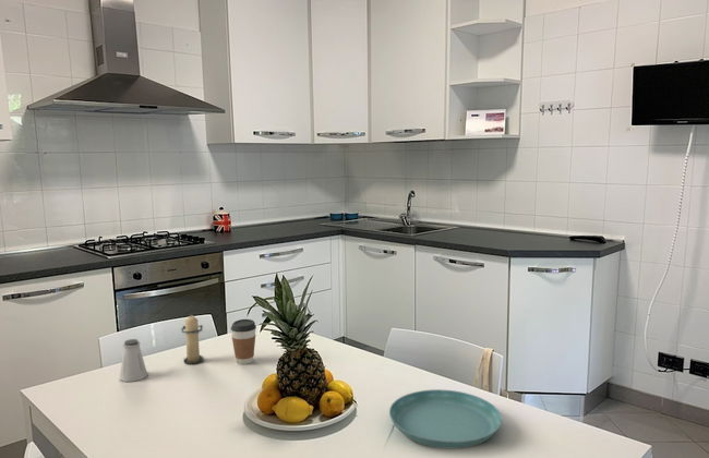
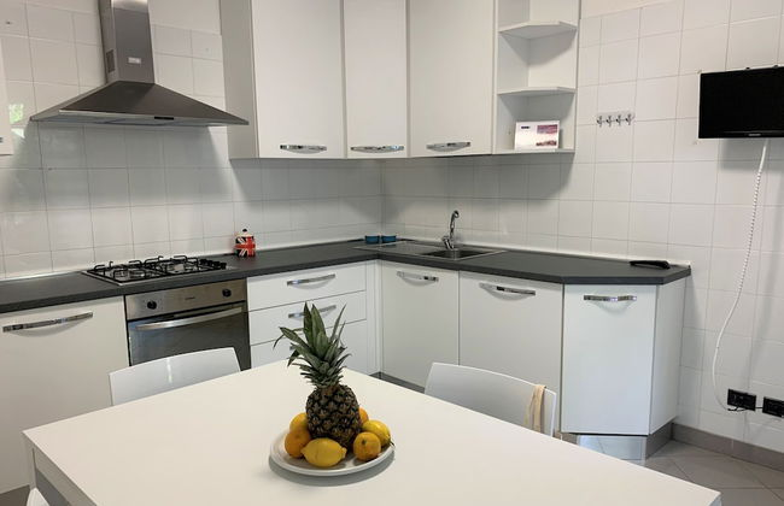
- coffee cup (243, 341)
- saucer (444, 419)
- saltshaker (132, 359)
- candle (192, 337)
